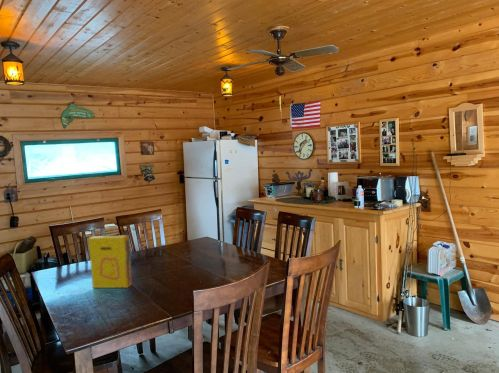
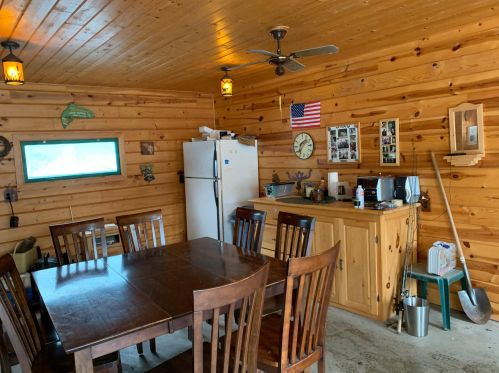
- cereal box (110, 261)
